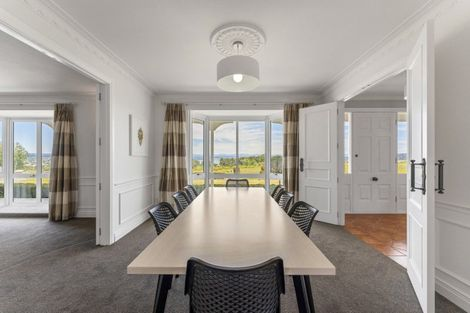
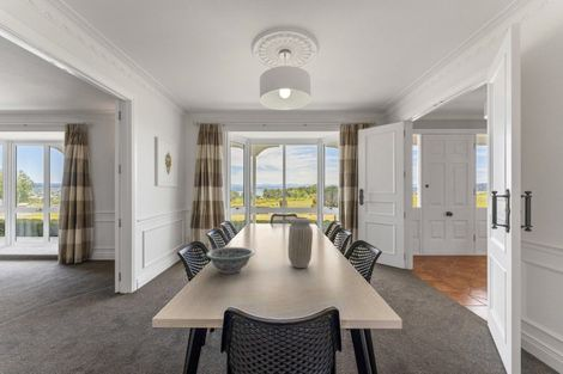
+ vase (299, 241)
+ decorative bowl (230, 260)
